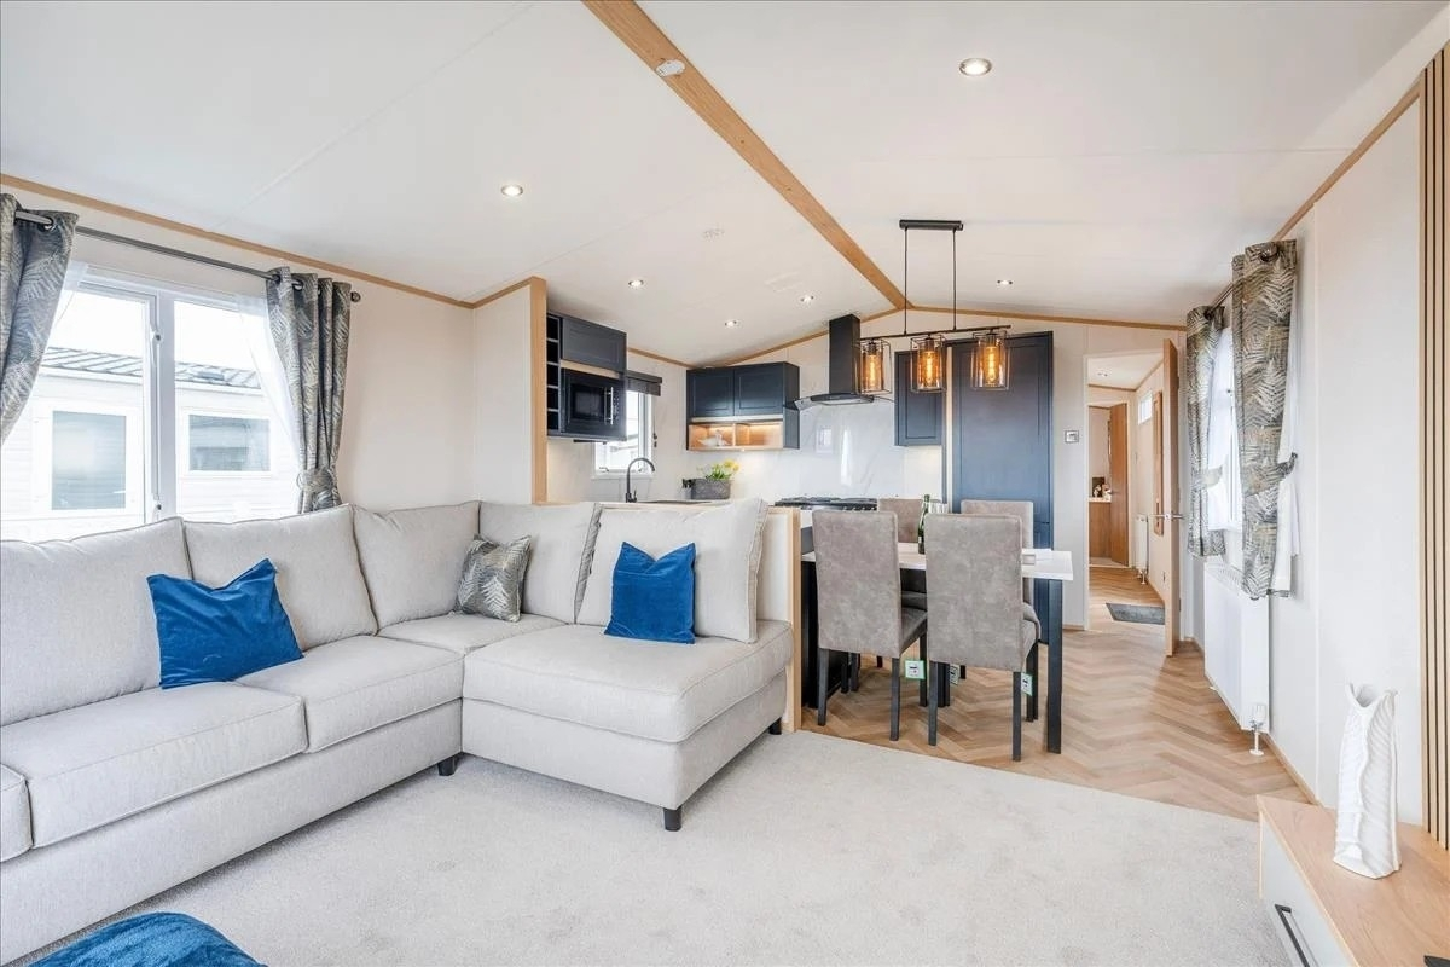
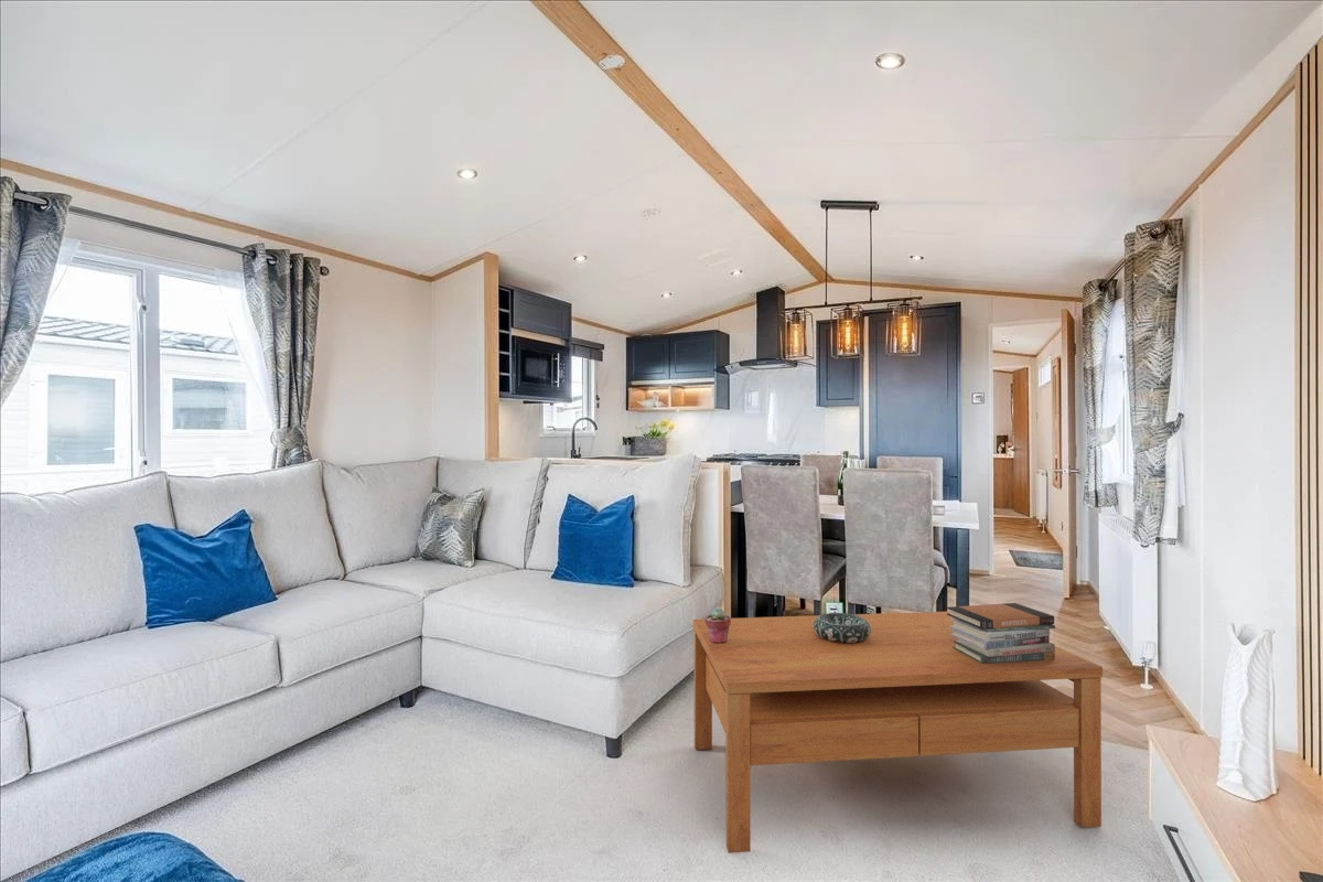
+ decorative bowl (841, 626)
+ potted succulent (718, 623)
+ book stack (999, 632)
+ coffee table (873, 710)
